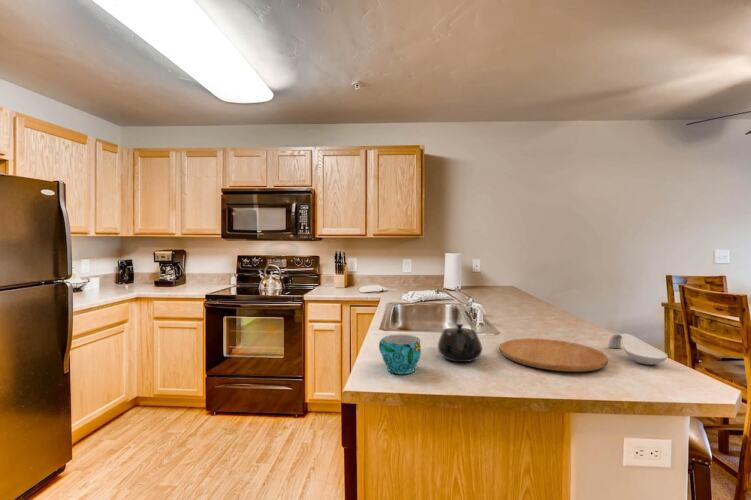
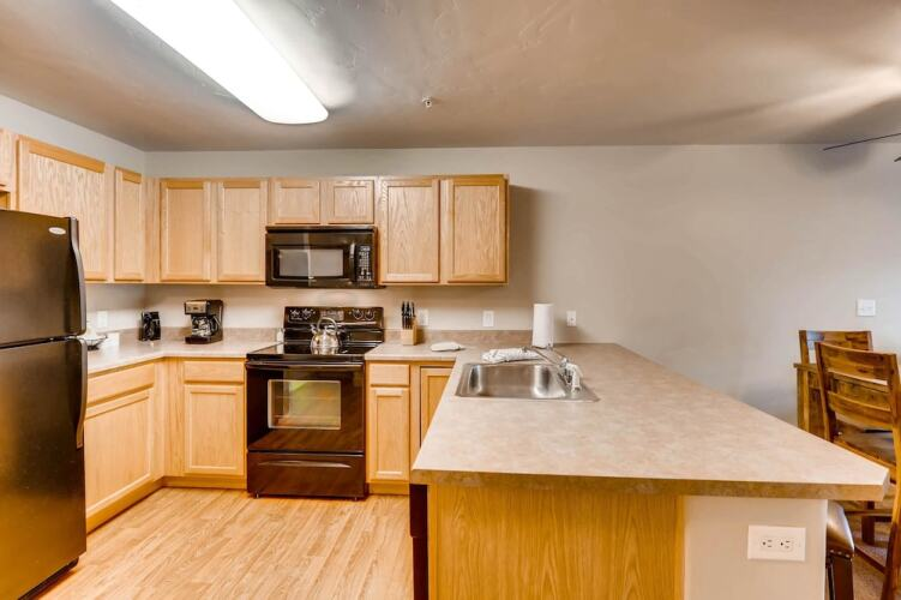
- cutting board (550, 353)
- spoon rest (633, 347)
- teapot (460, 341)
- cup (398, 354)
